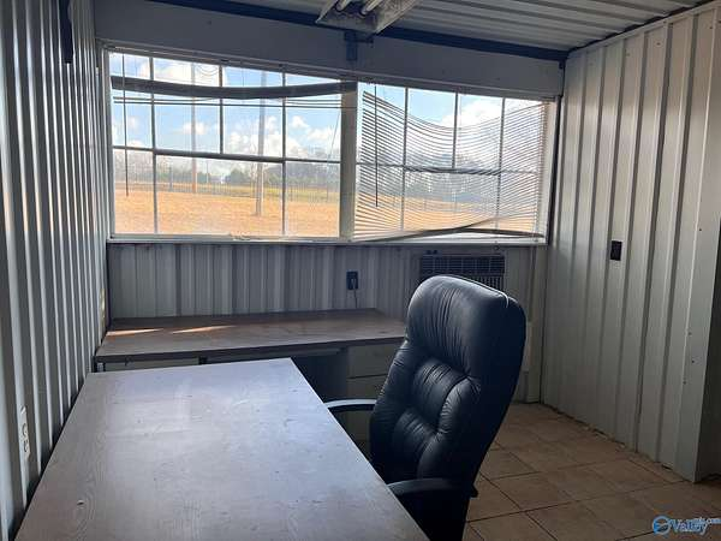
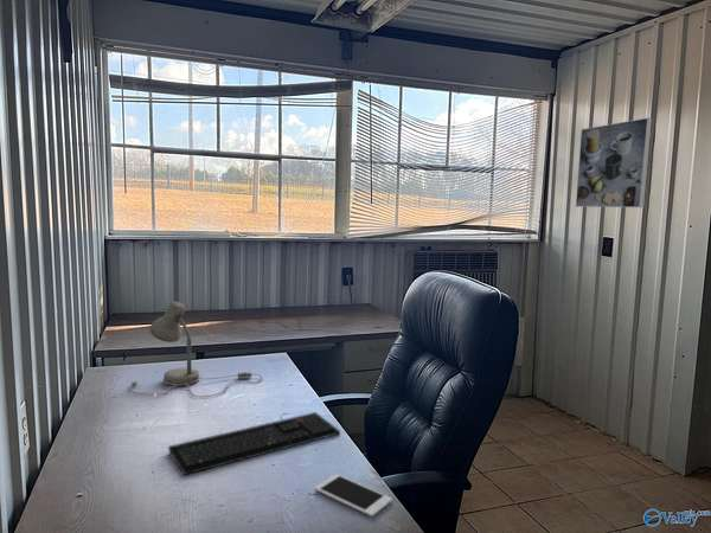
+ keyboard (257, 437)
+ desk lamp (190, 342)
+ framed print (610, 166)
+ cell phone (352, 494)
